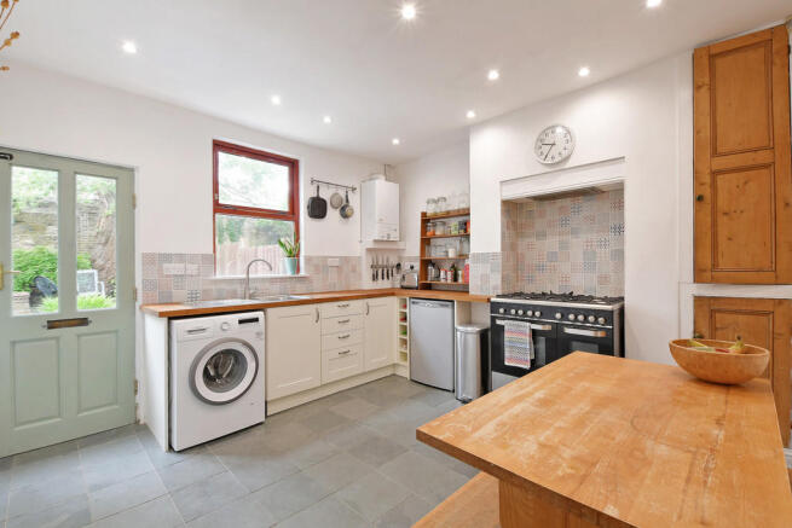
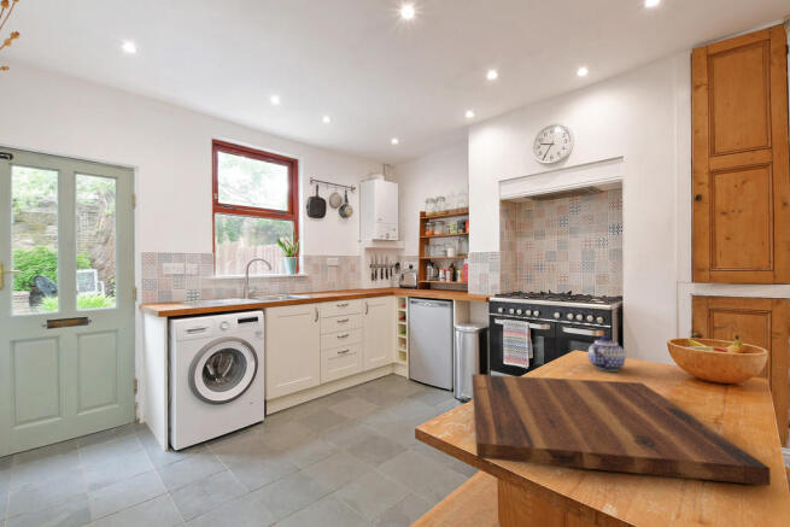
+ cutting board (575, 412)
+ teapot (605, 351)
